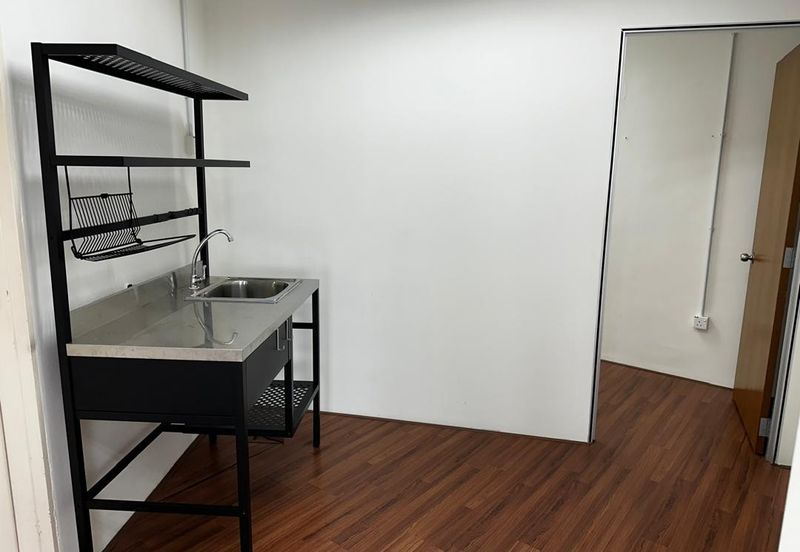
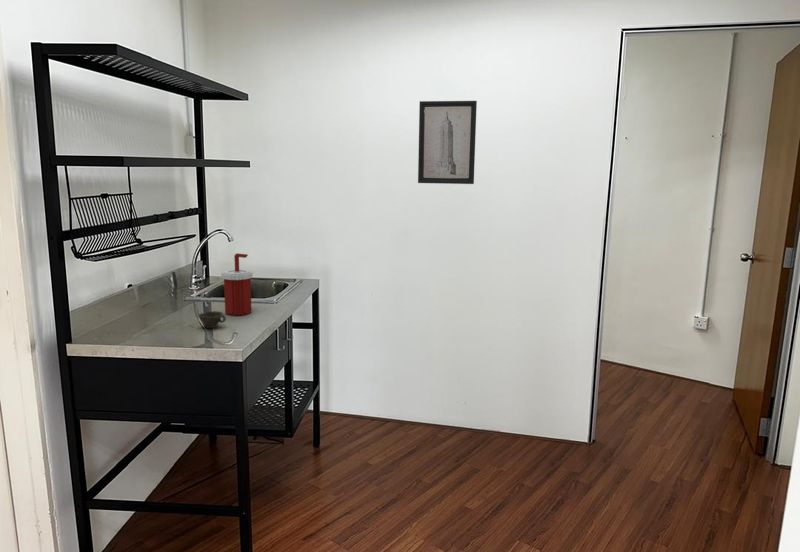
+ cup (212, 320)
+ soap dispenser (237, 283)
+ wall art (446, 142)
